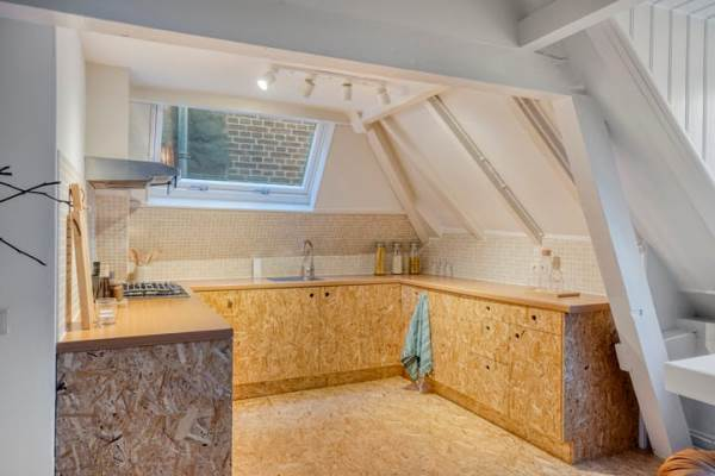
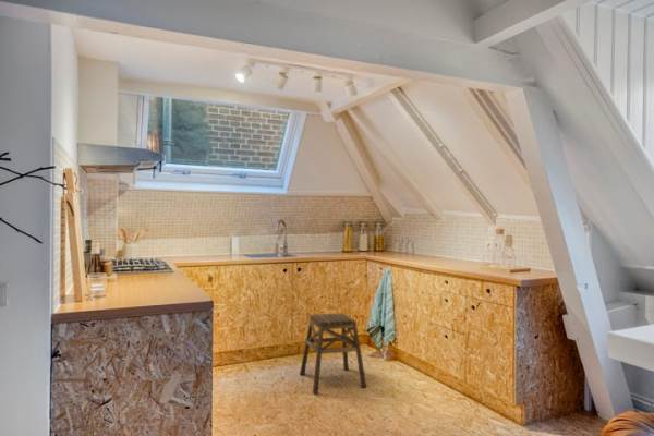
+ stool (331, 349)
